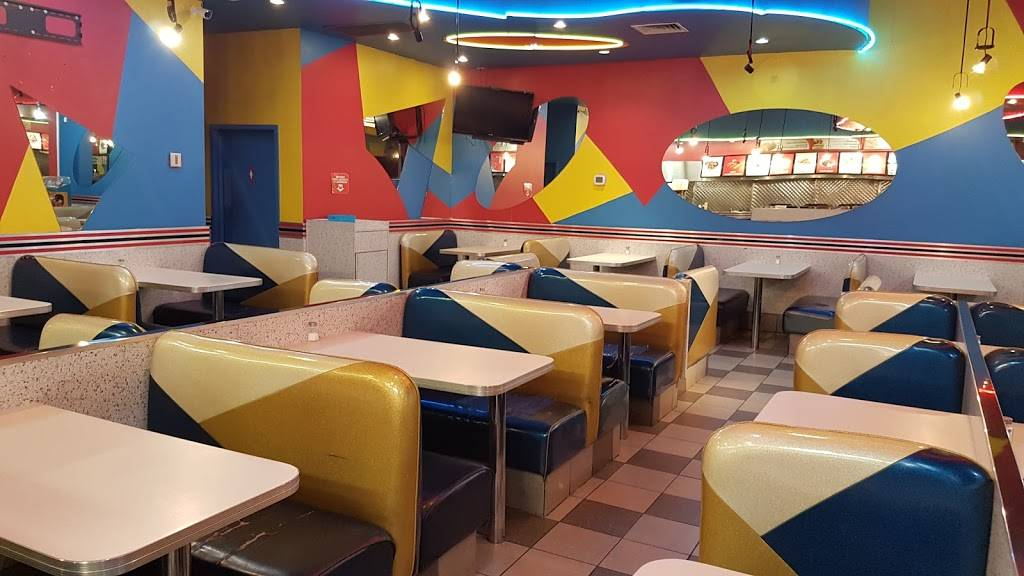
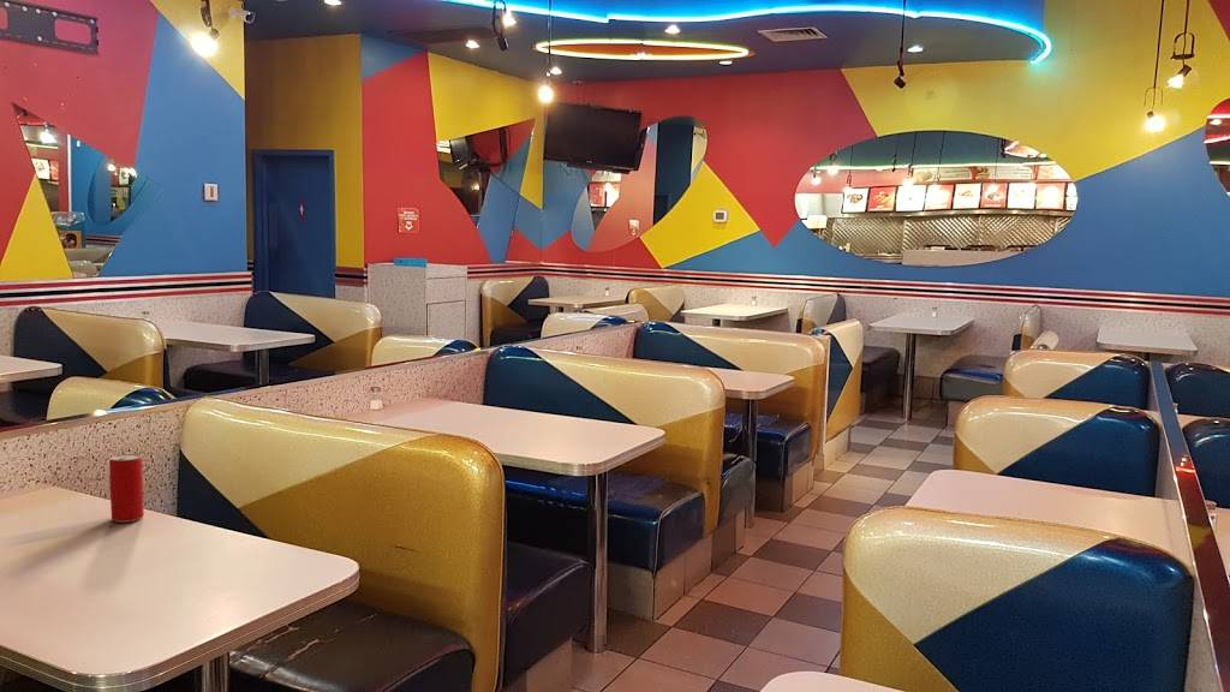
+ beverage can (126, 487)
